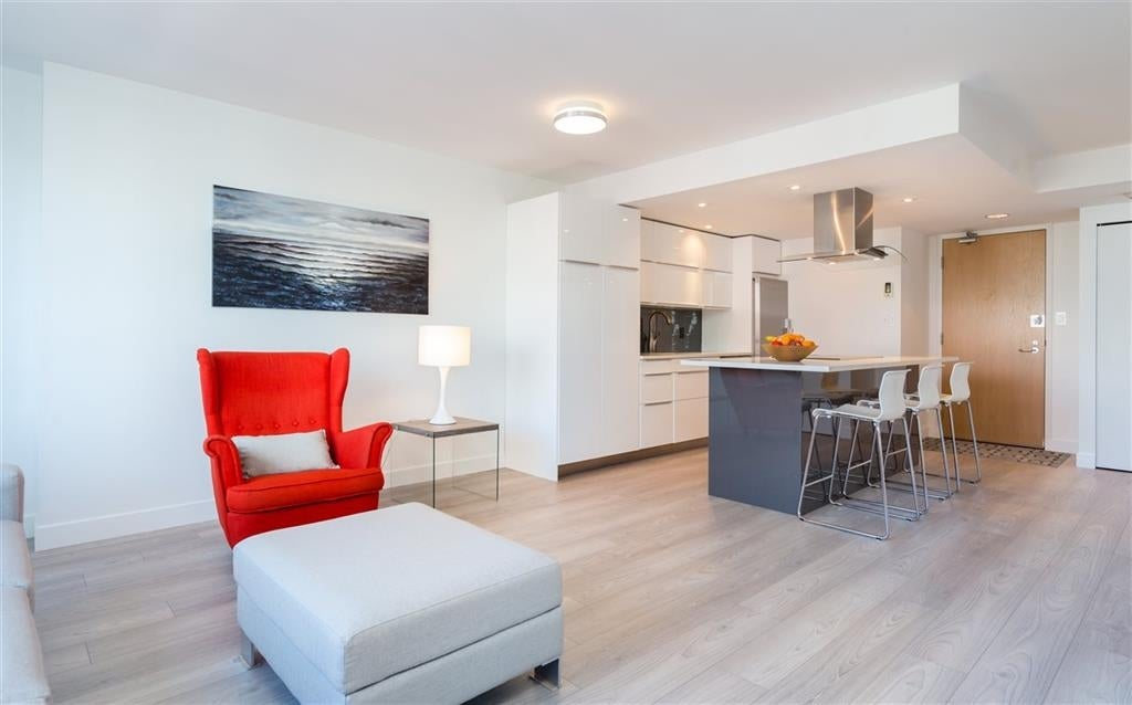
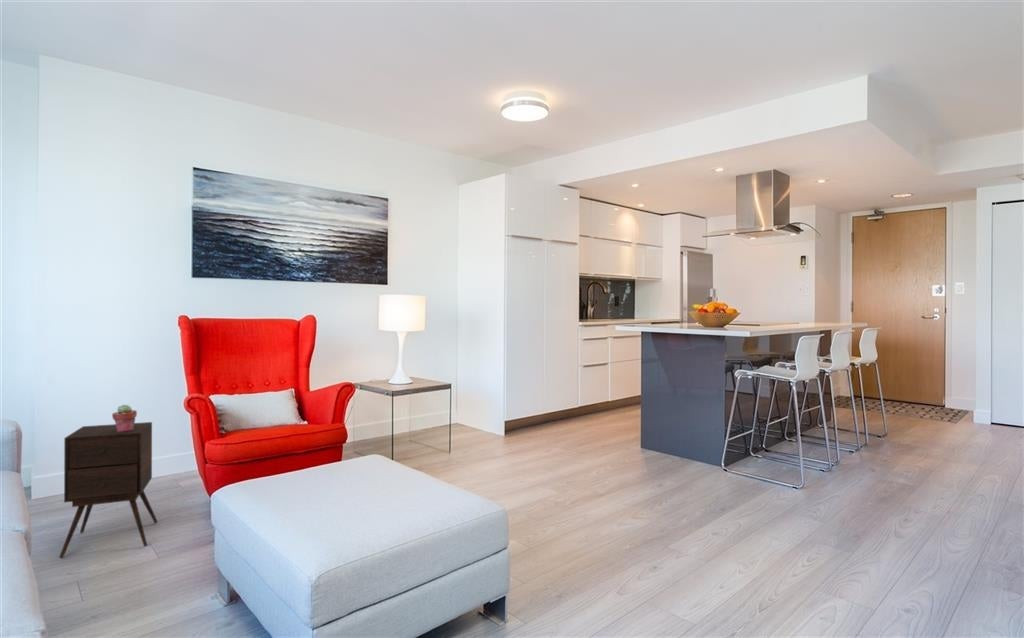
+ potted succulent (124, 417)
+ side table (112, 484)
